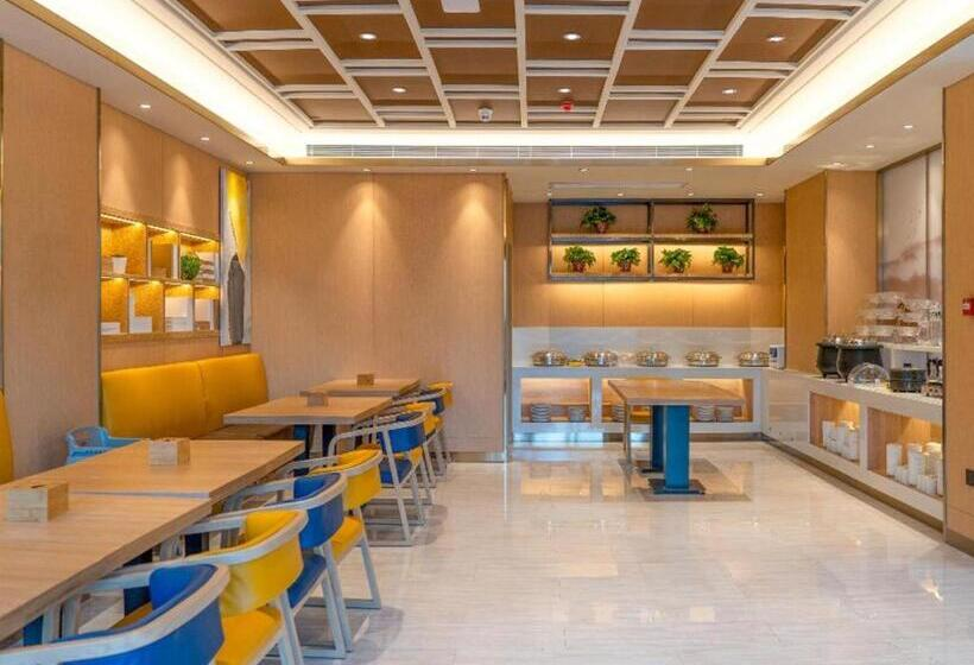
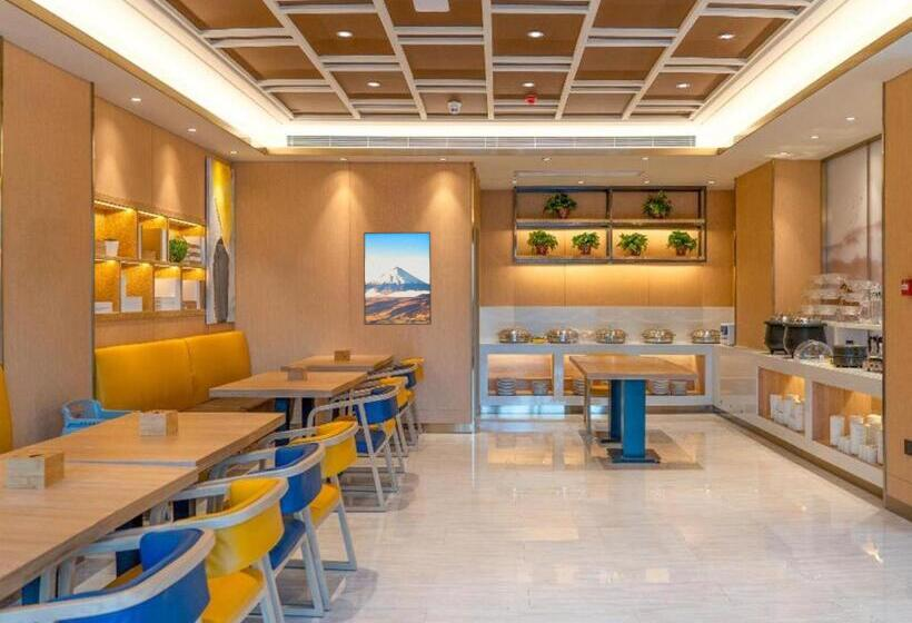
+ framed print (397, 278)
